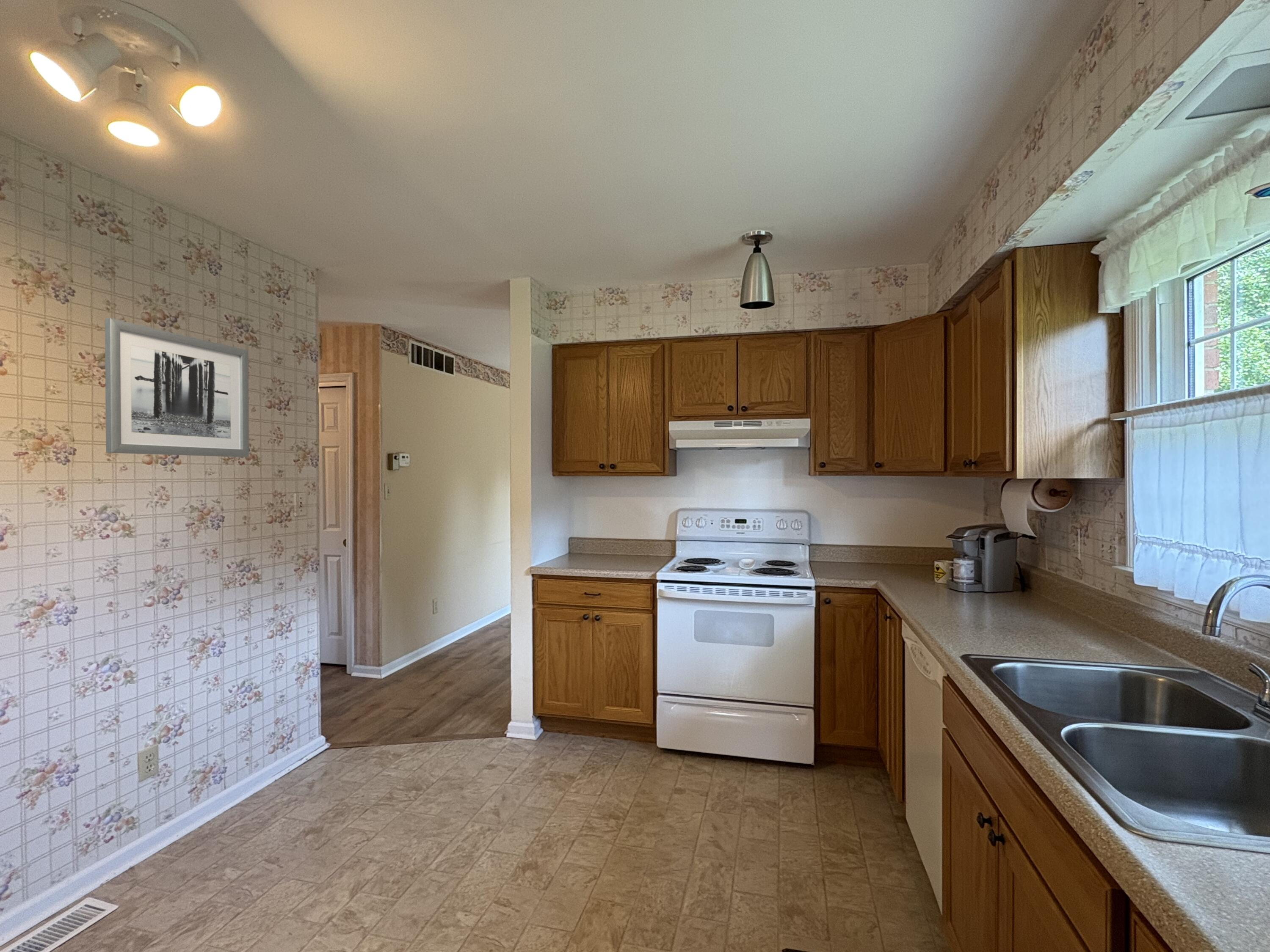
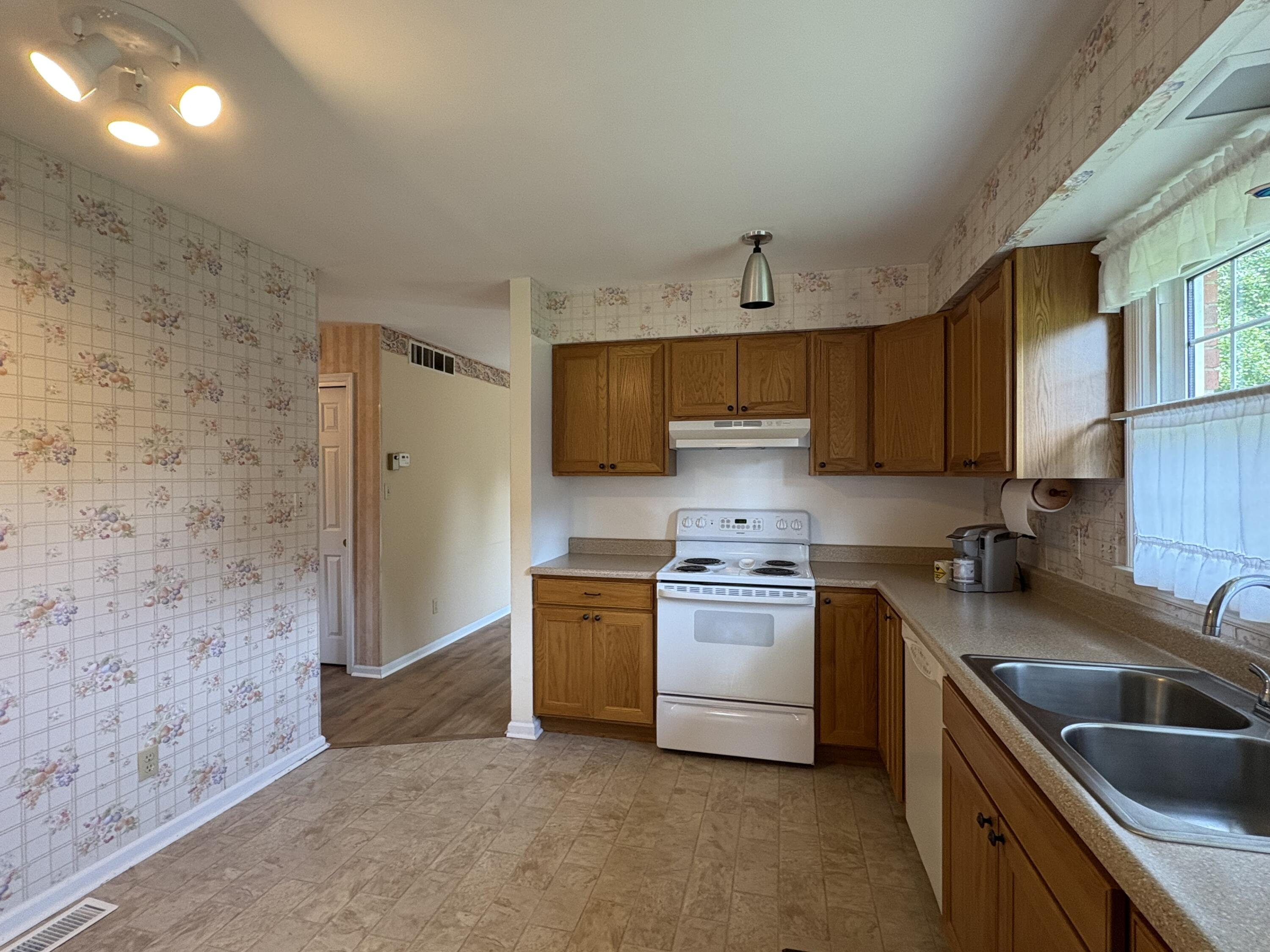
- wall art (185, 396)
